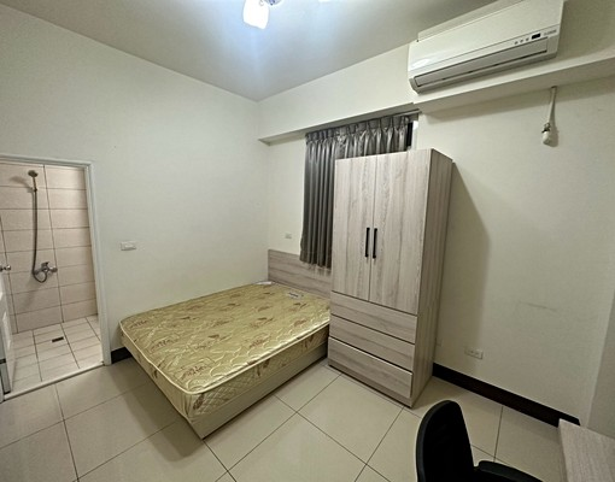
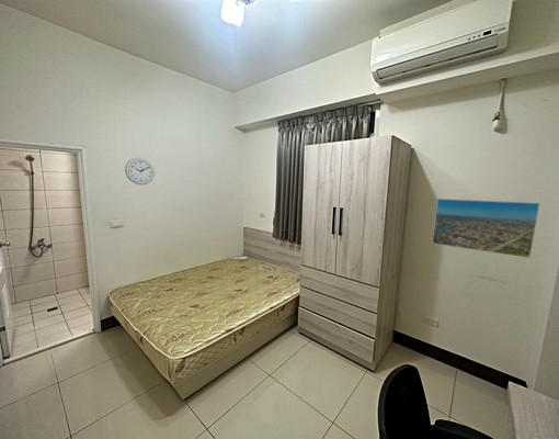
+ wall clock (140, 171)
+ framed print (479, 225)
